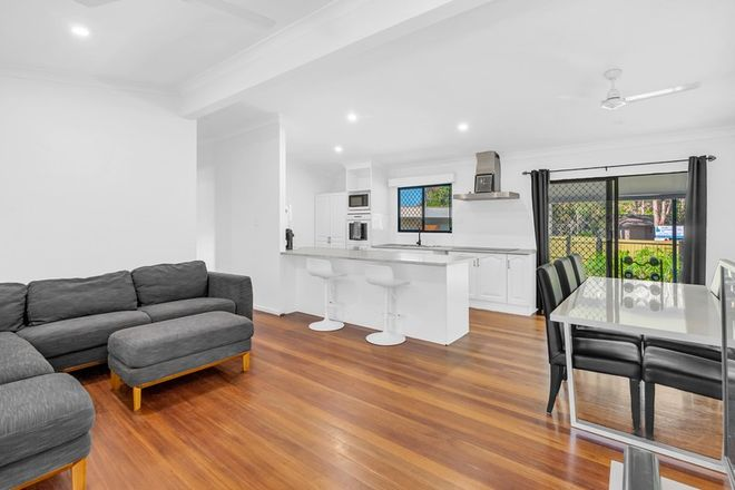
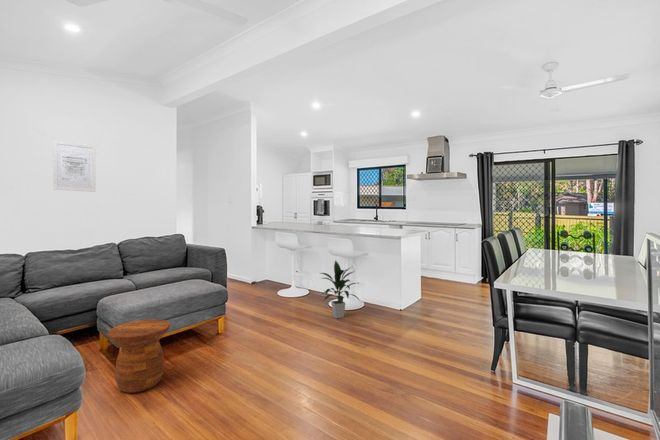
+ side table (140, 355)
+ wall art (75, 167)
+ indoor plant (340, 289)
